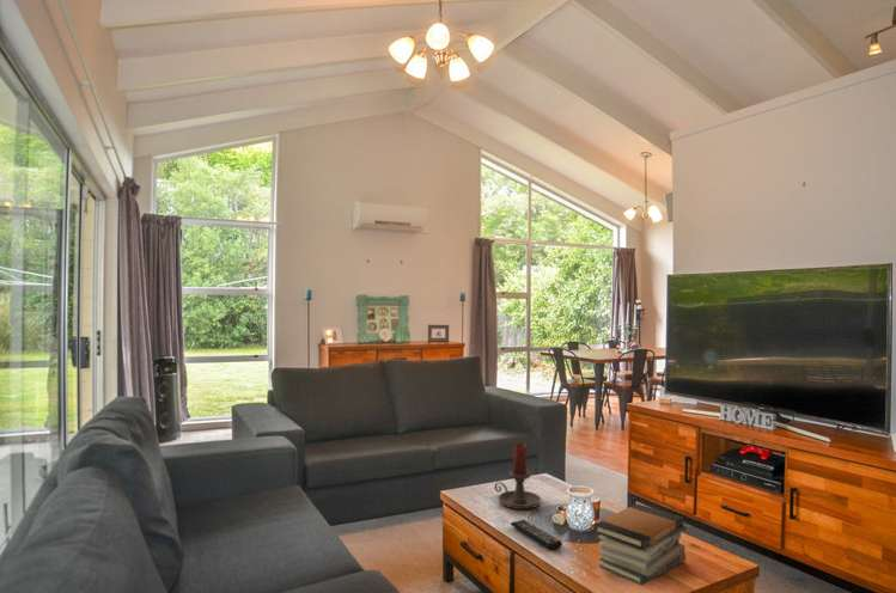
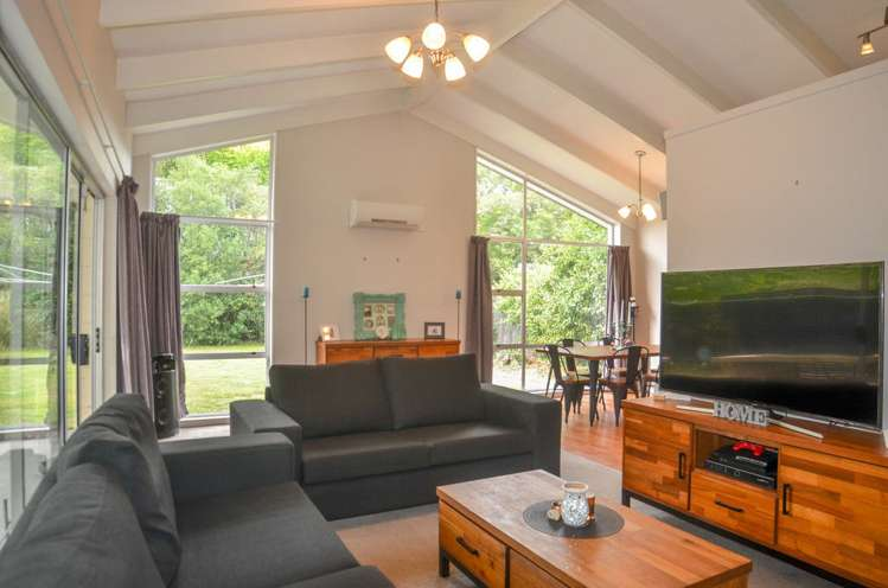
- book stack (640, 542)
- candle holder (514, 471)
- remote control (535, 533)
